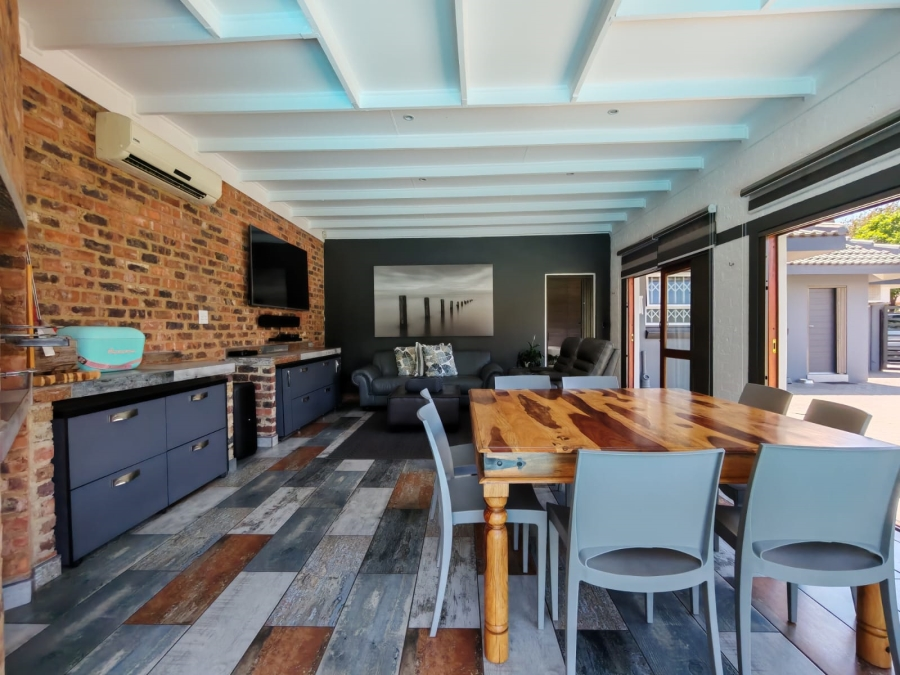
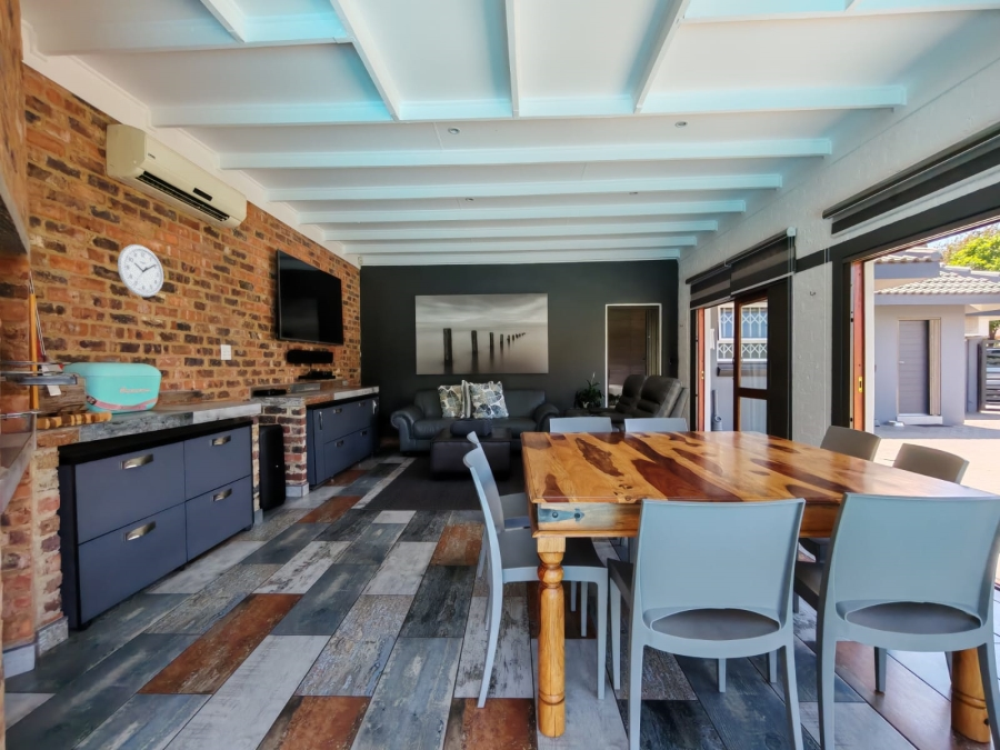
+ wall clock (142, 271)
